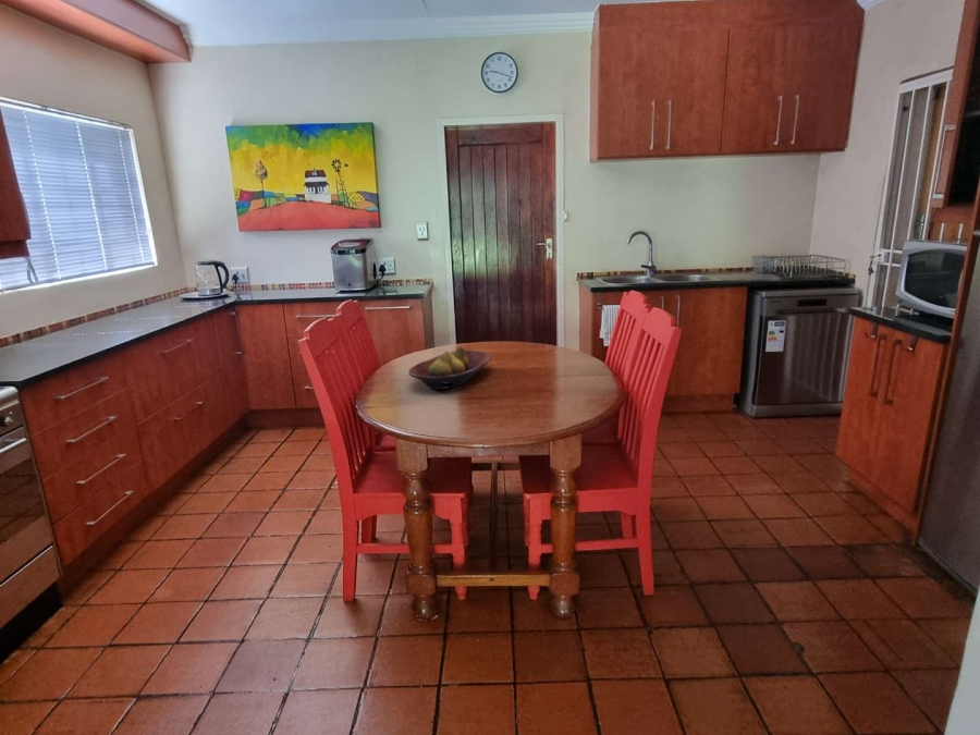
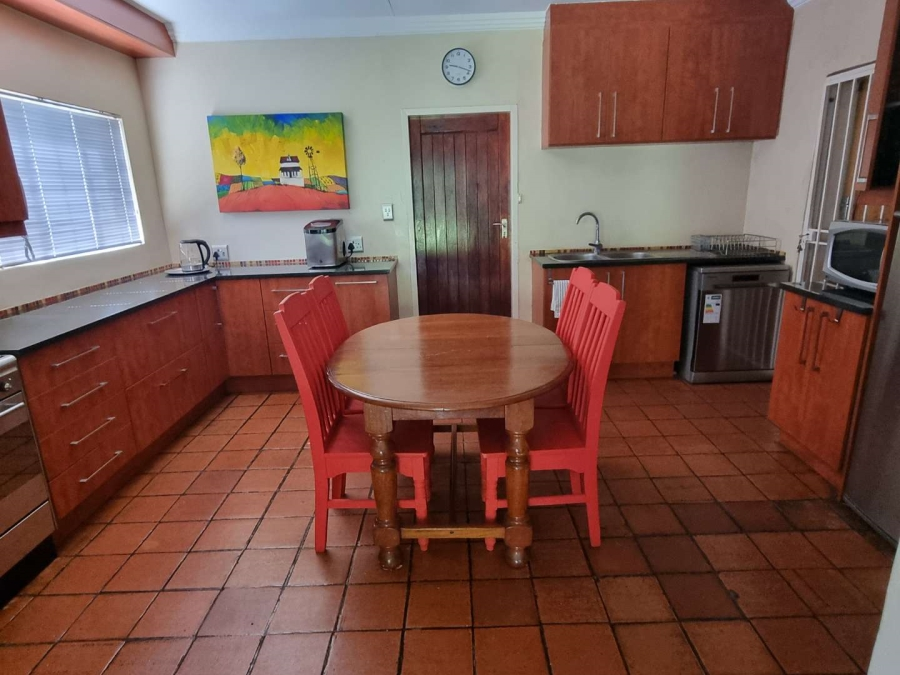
- fruit bowl (451, 364)
